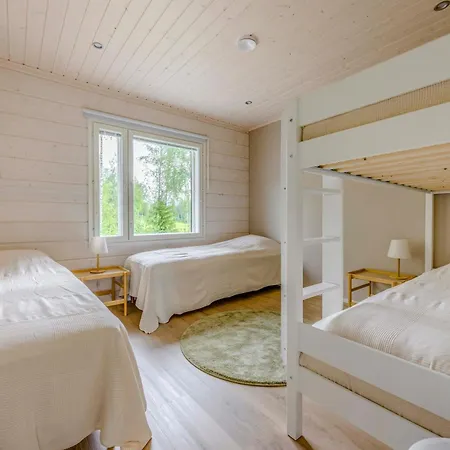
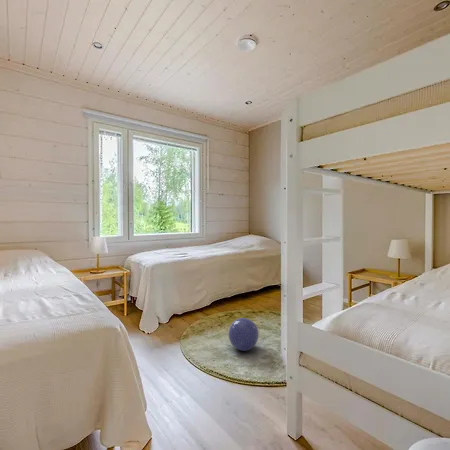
+ ball (243, 333)
